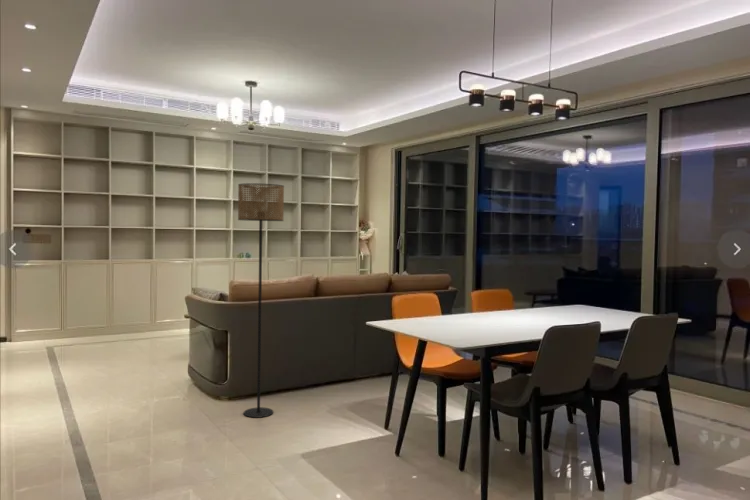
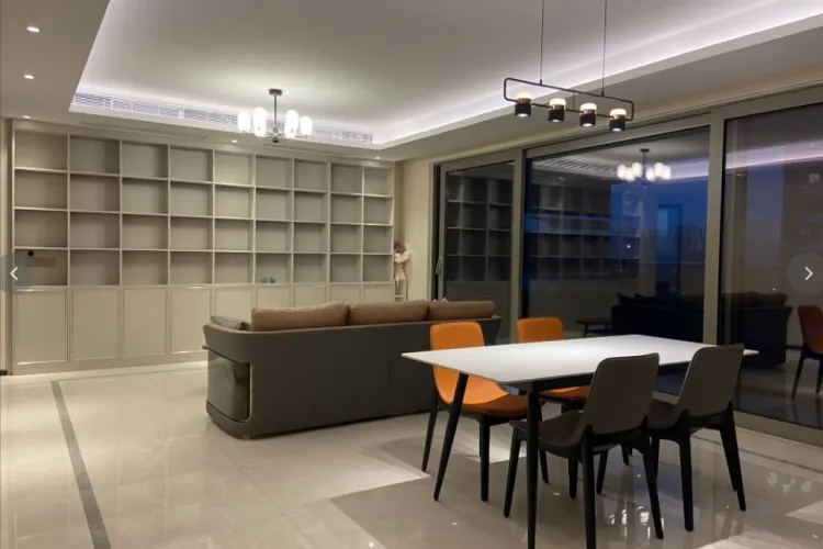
- floor lamp (259, 299)
